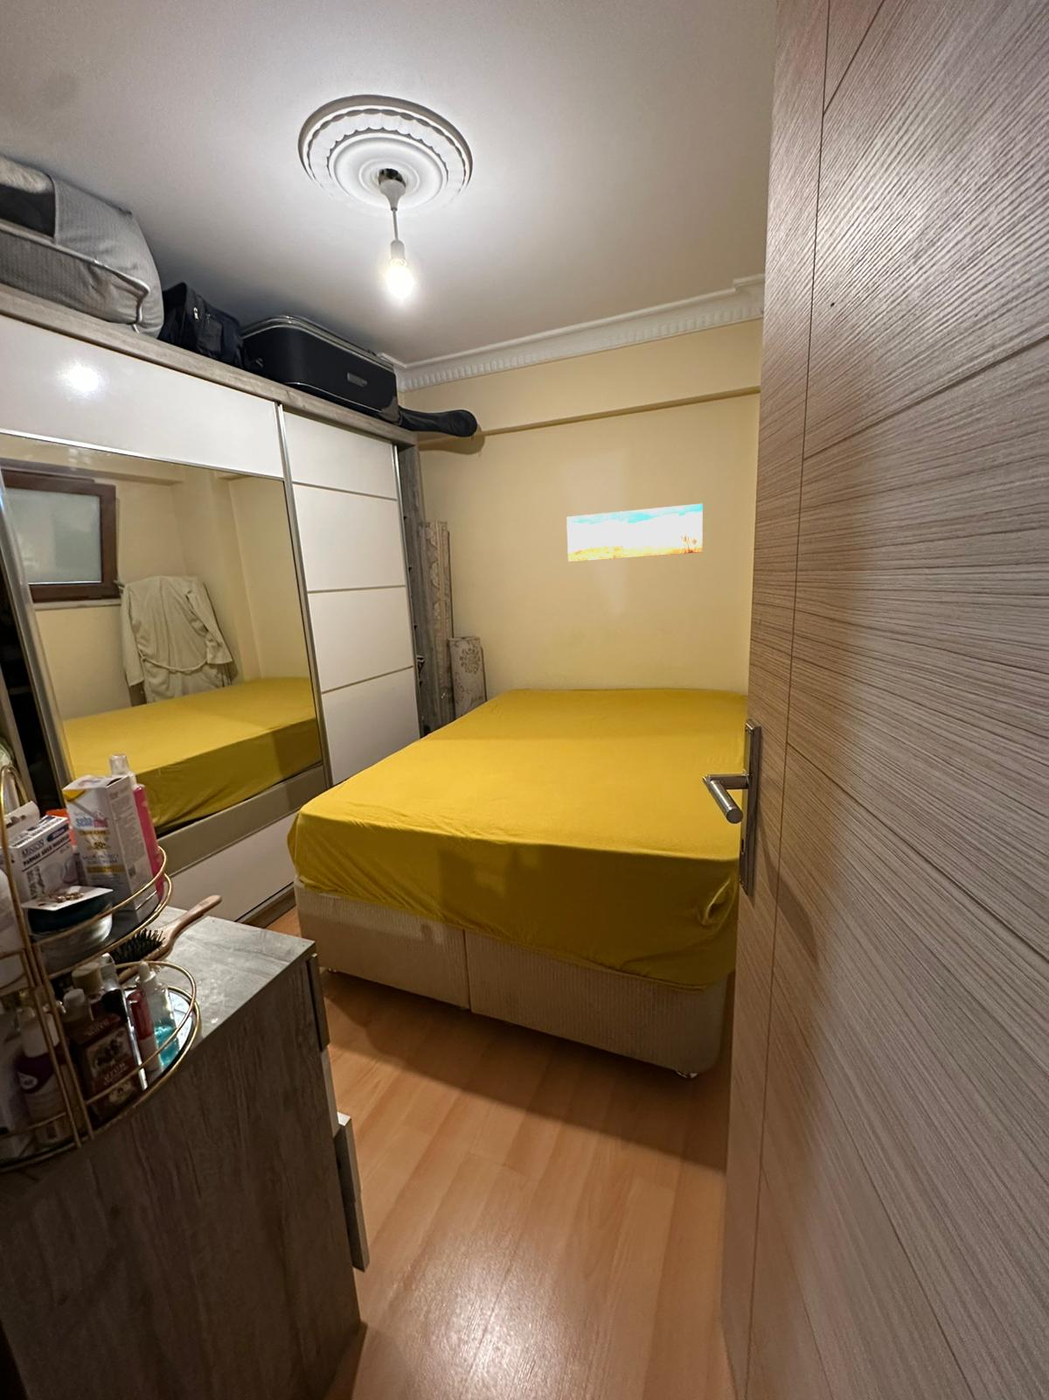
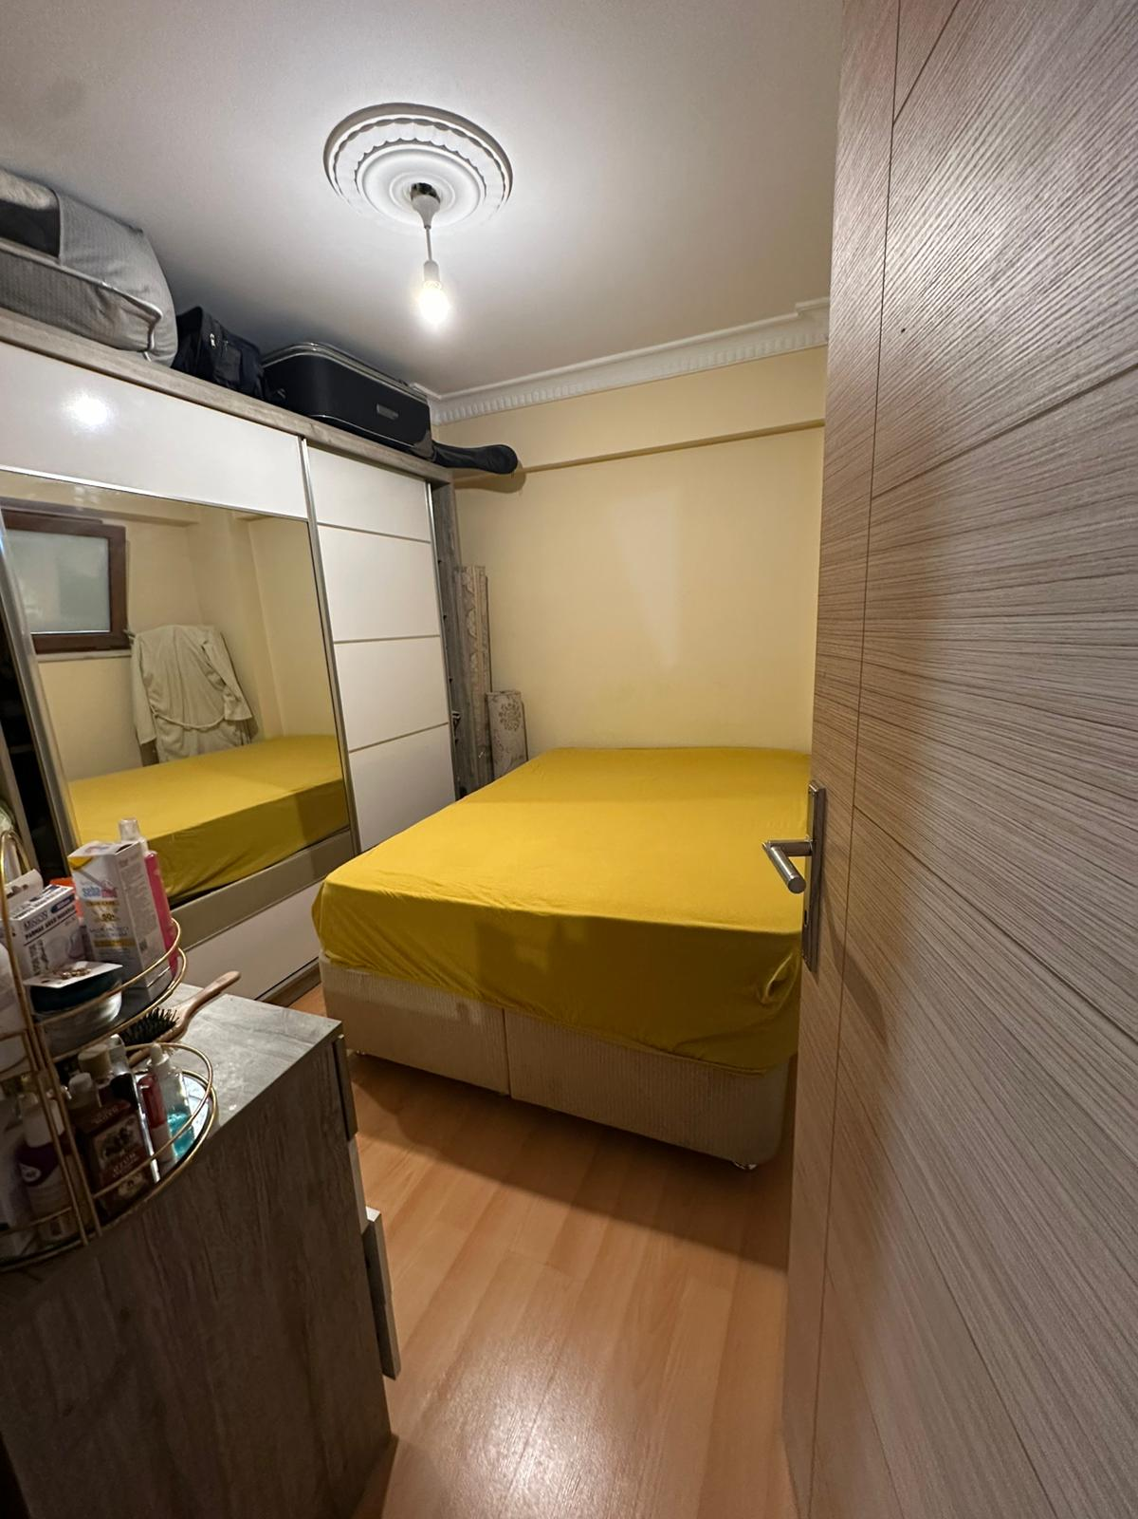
- wall art (632, 534)
